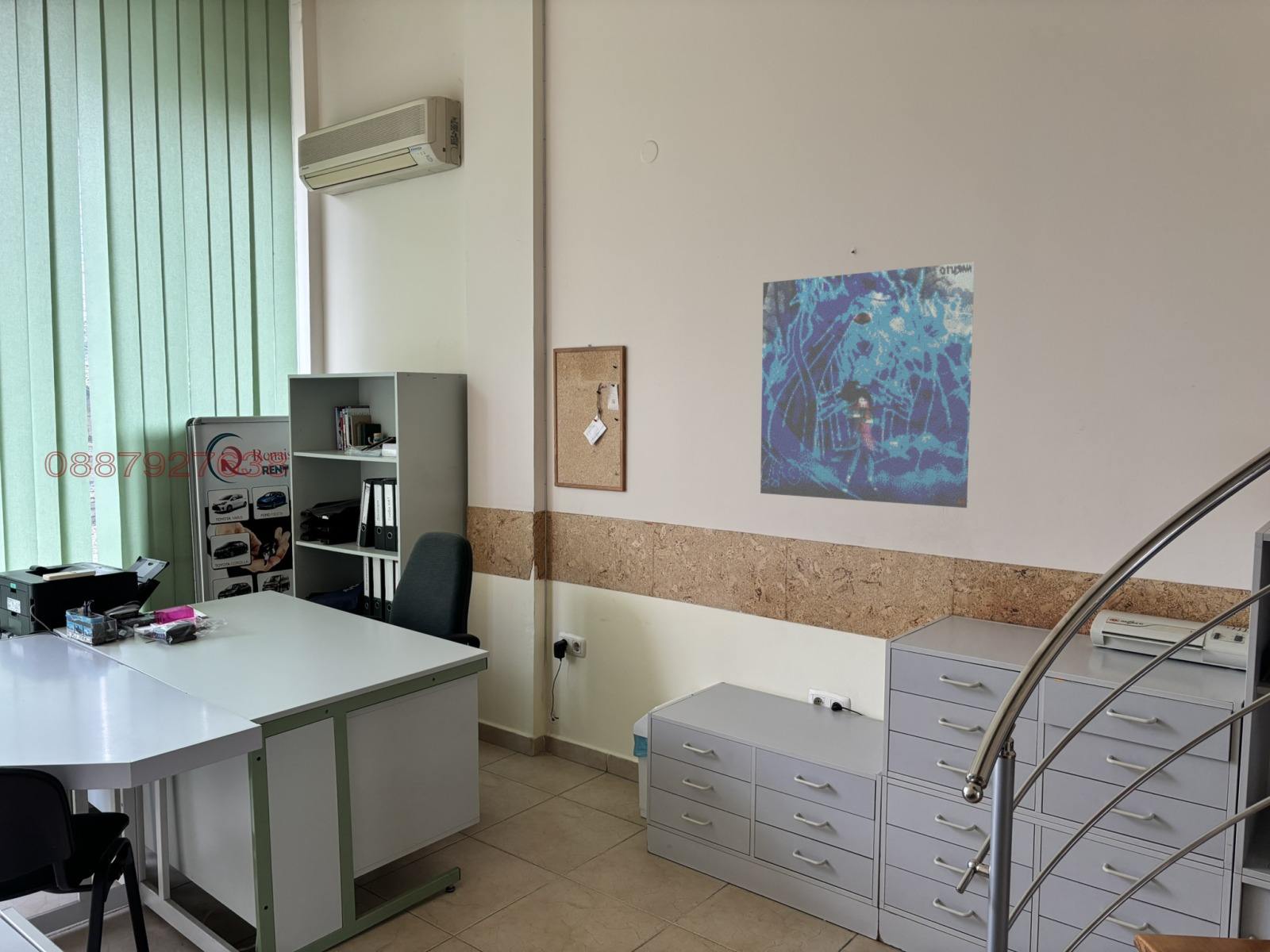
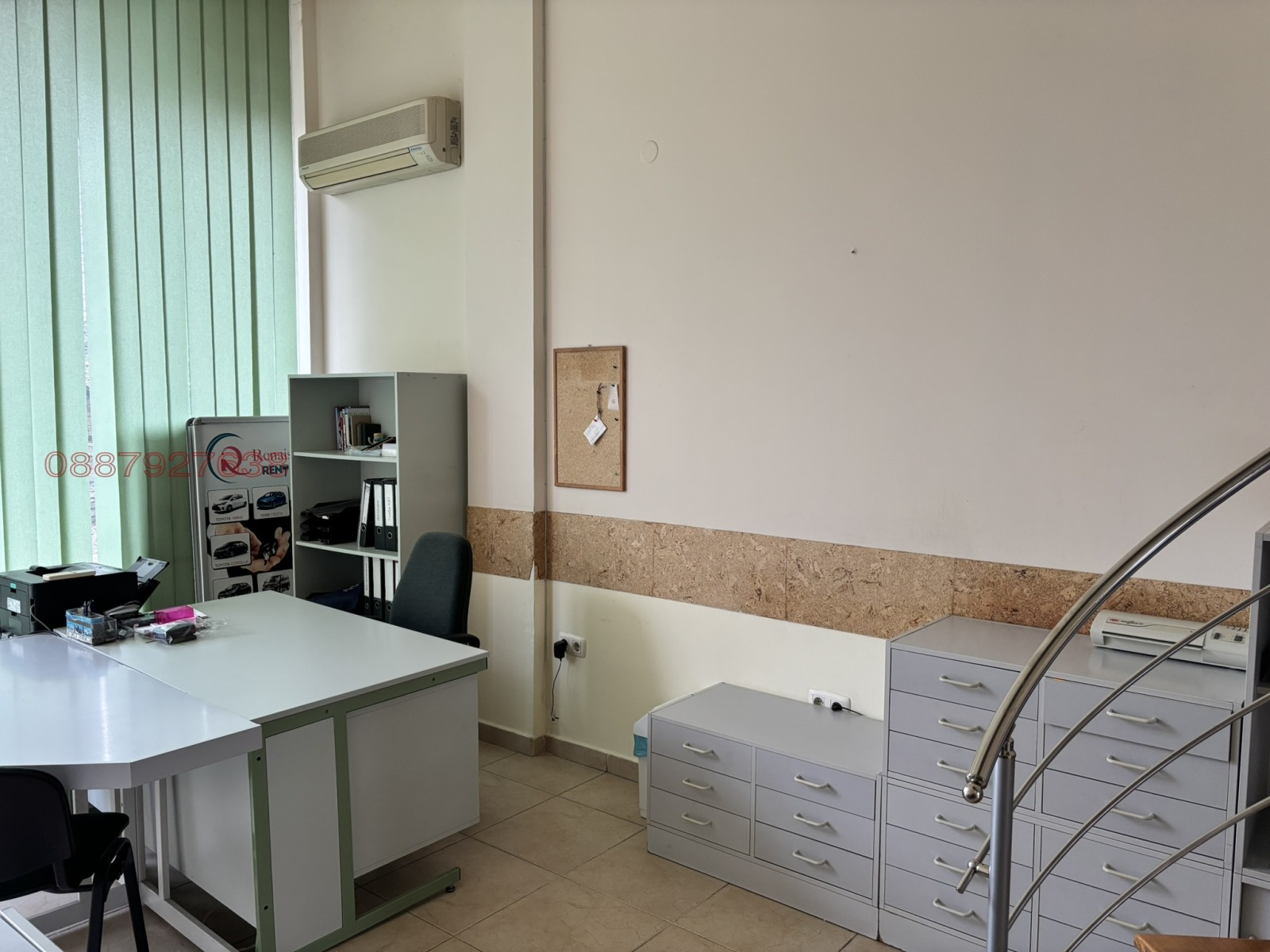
- map (858, 387)
